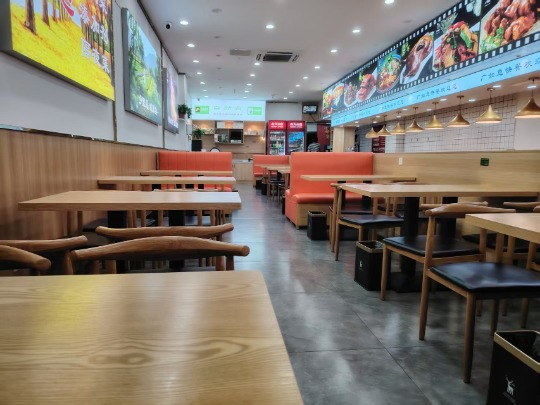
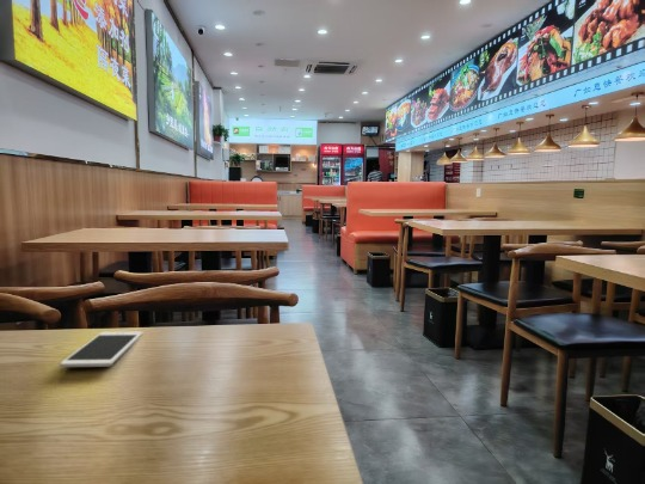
+ cell phone (105, 347)
